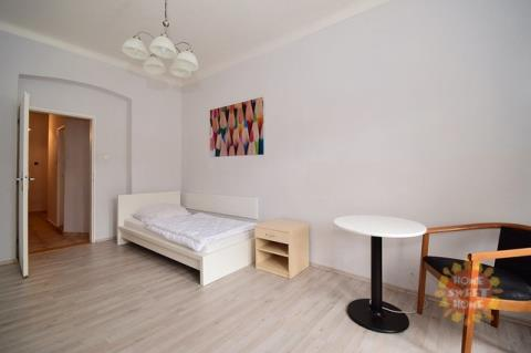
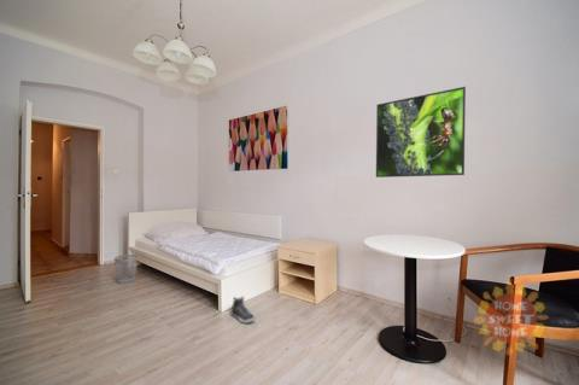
+ wastebasket (125, 268)
+ sneaker (241, 308)
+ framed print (416, 136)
